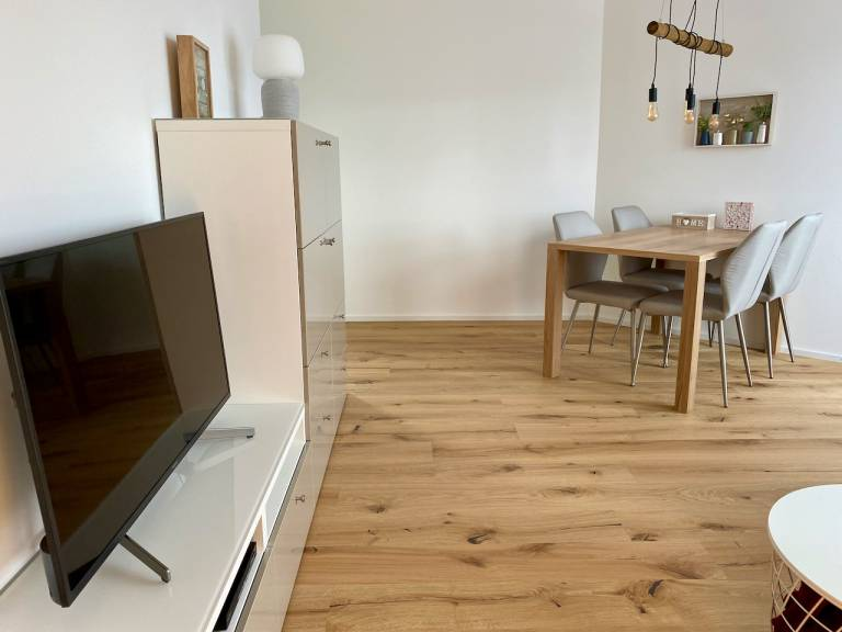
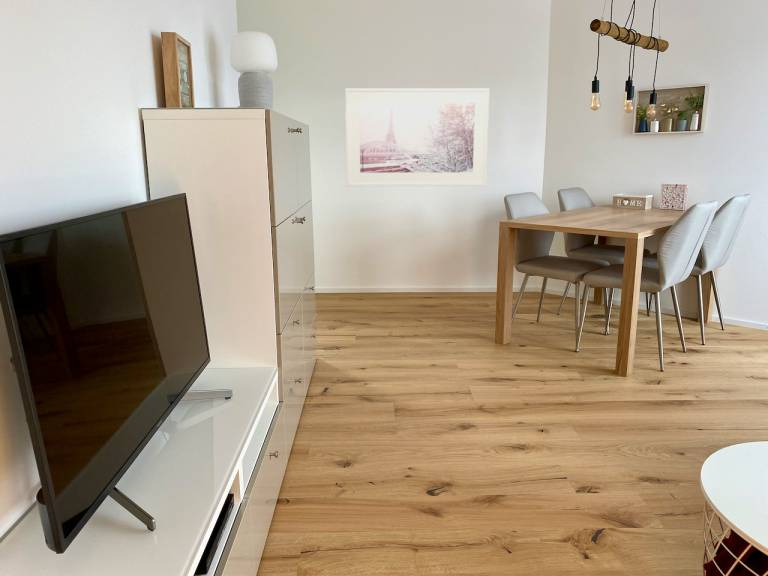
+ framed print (416, 138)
